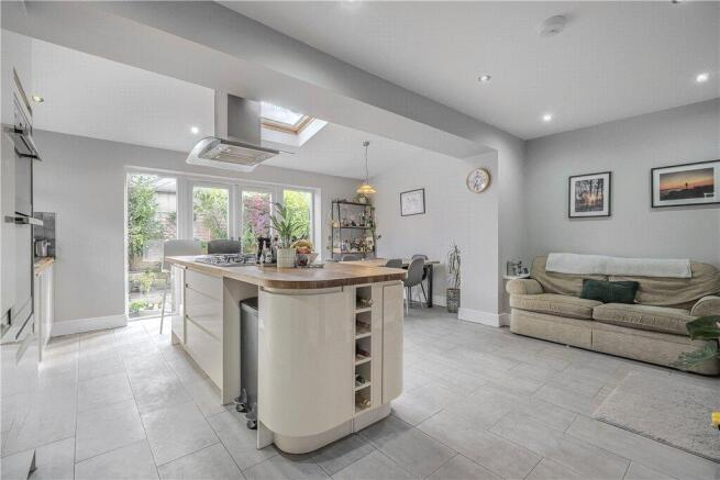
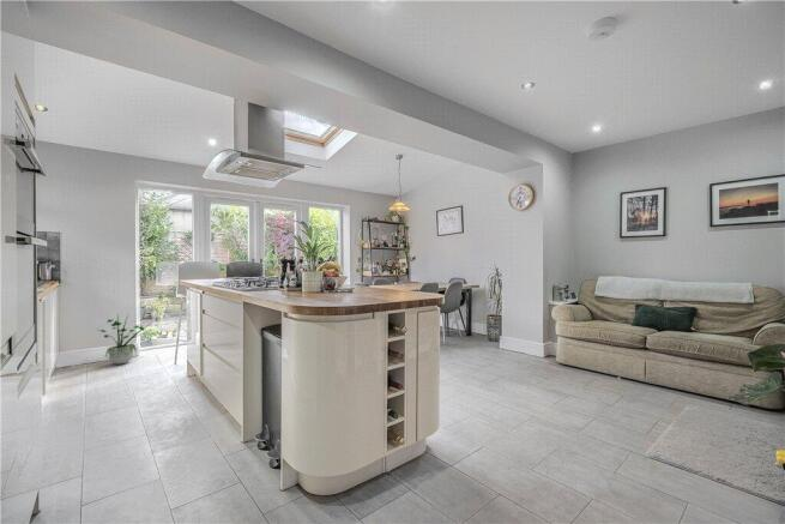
+ potted plant (129, 333)
